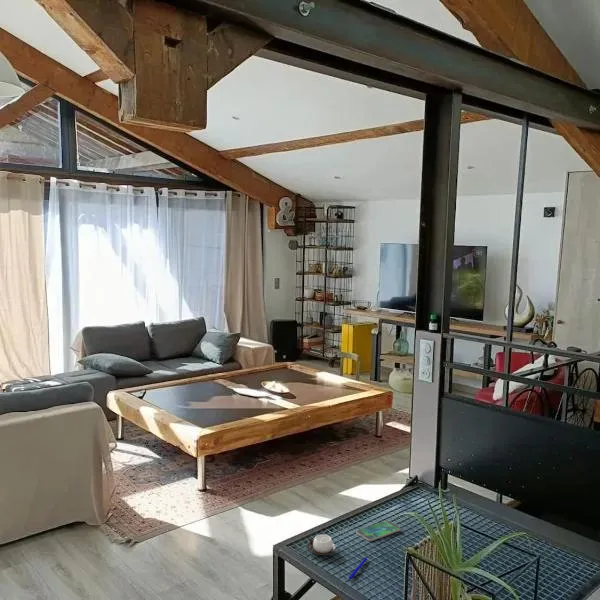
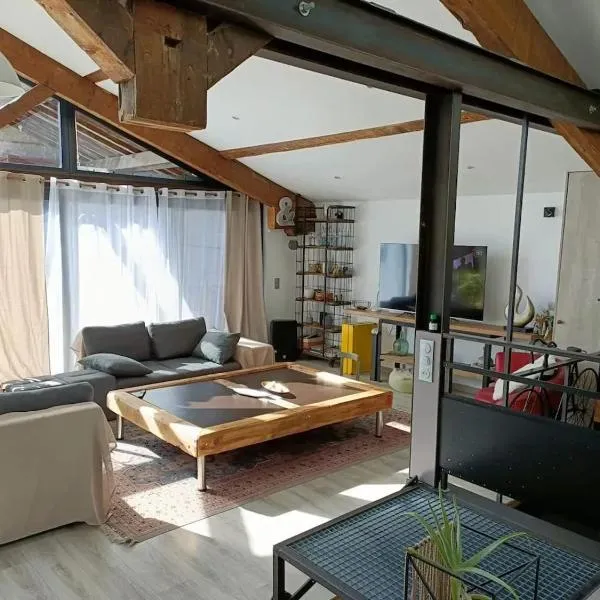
- pen (358, 567)
- smartphone (378, 530)
- cup (322, 545)
